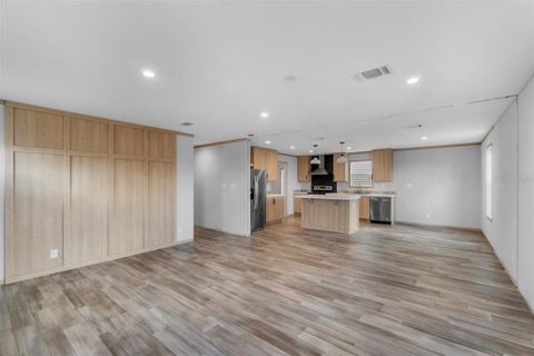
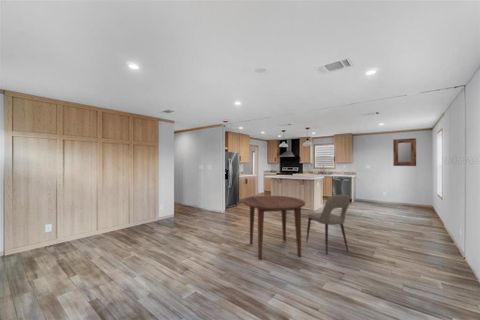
+ chair (328, 219)
+ home mirror (404, 152)
+ dining table (282, 225)
